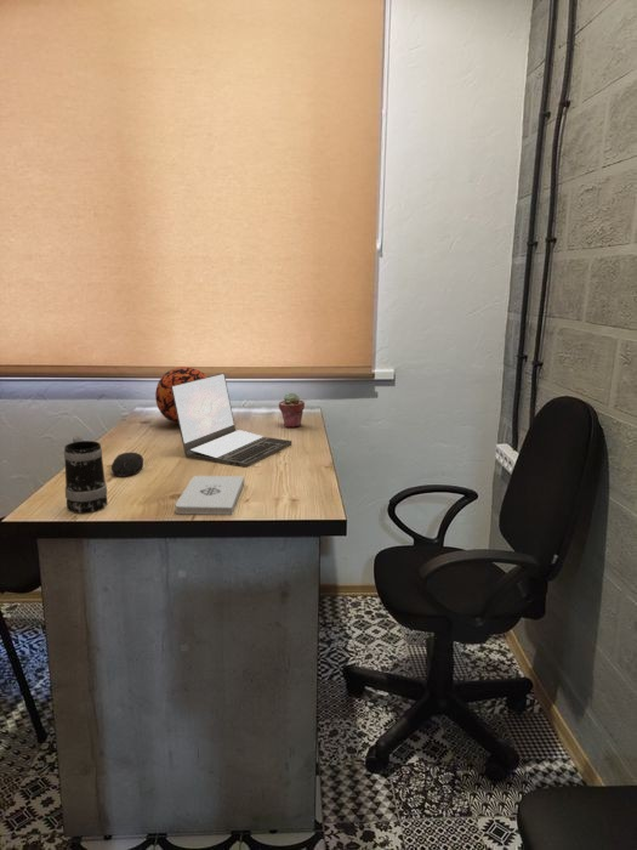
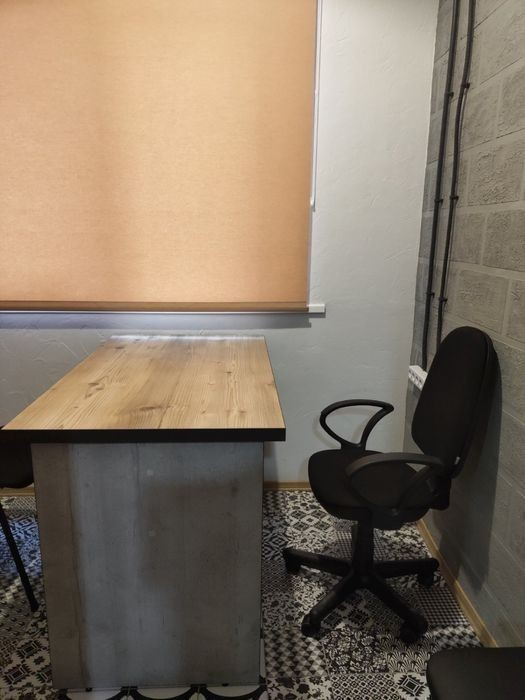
- notepad (211, 493)
- decorative ball (172, 397)
- mug (84, 472)
- computer mouse (127, 463)
- laptop (232, 415)
- potted succulent (291, 408)
